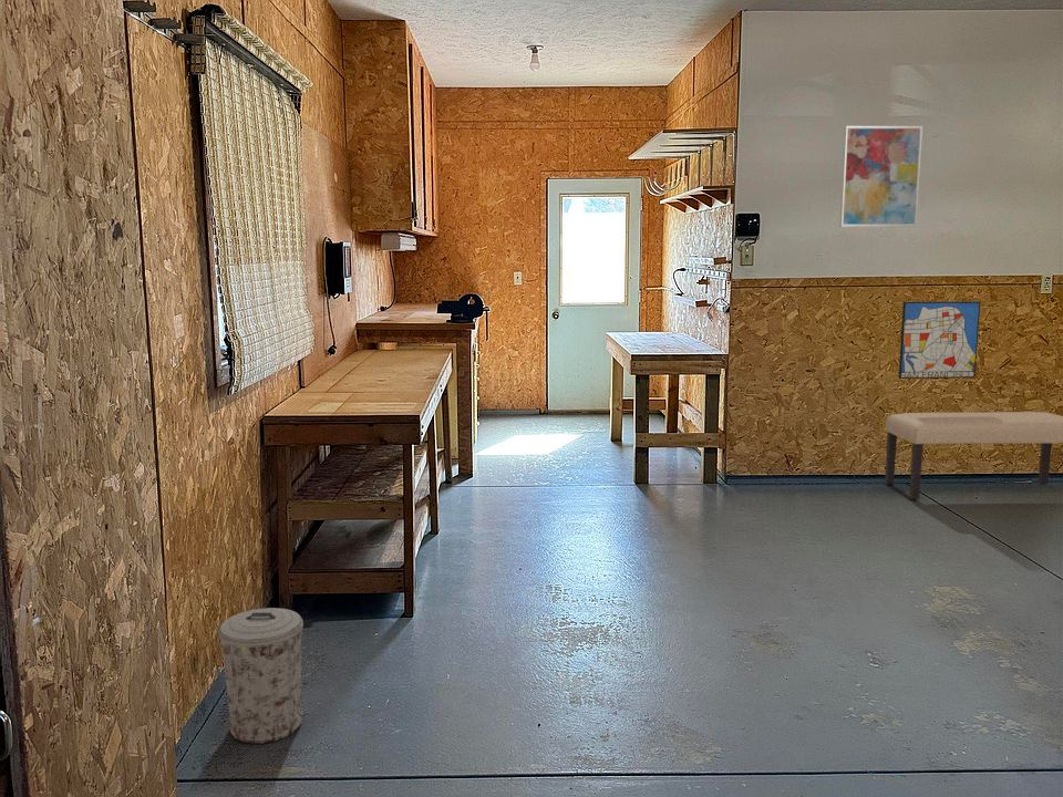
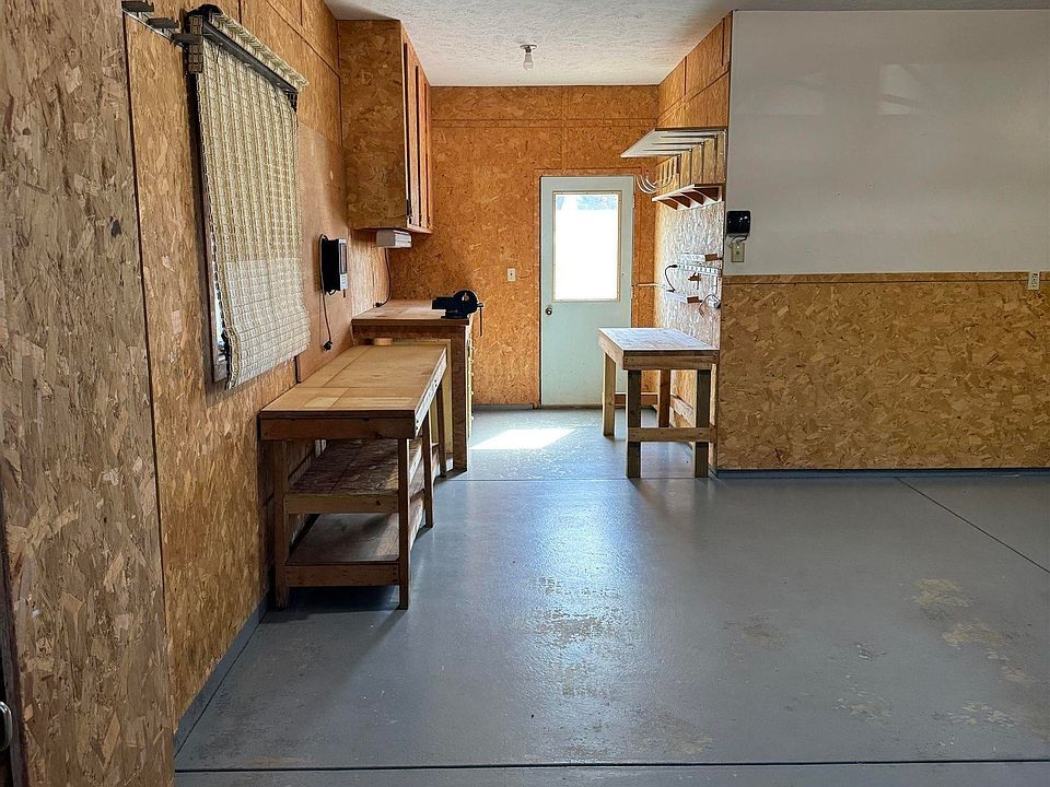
- trash can (264, 670)
- wall art (880, 176)
- wall art (939, 340)
- bench (983, 443)
